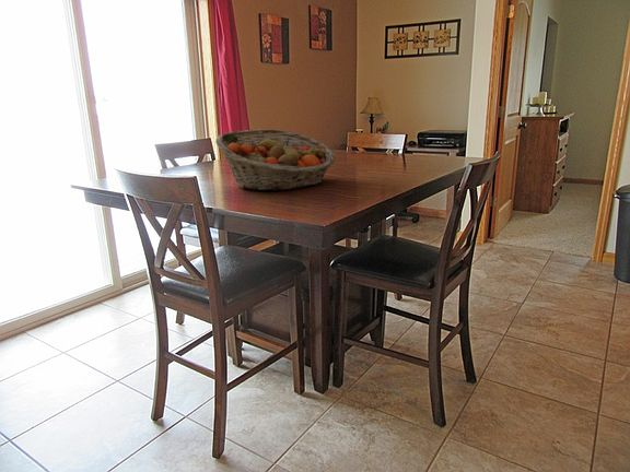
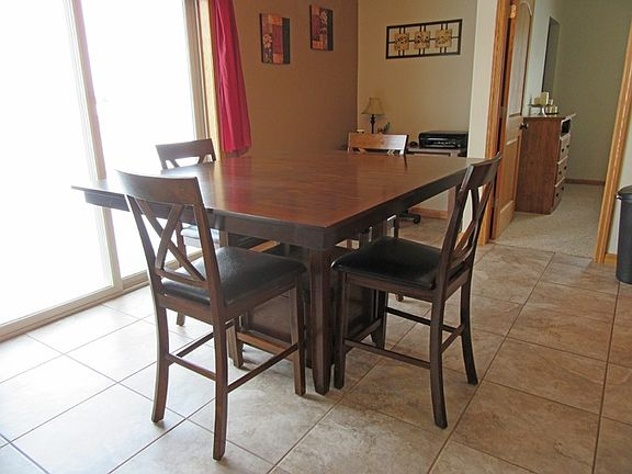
- fruit basket (277, 157)
